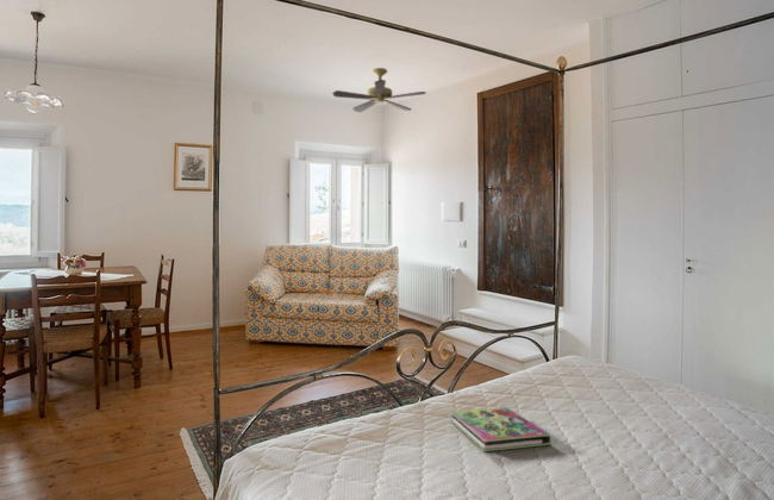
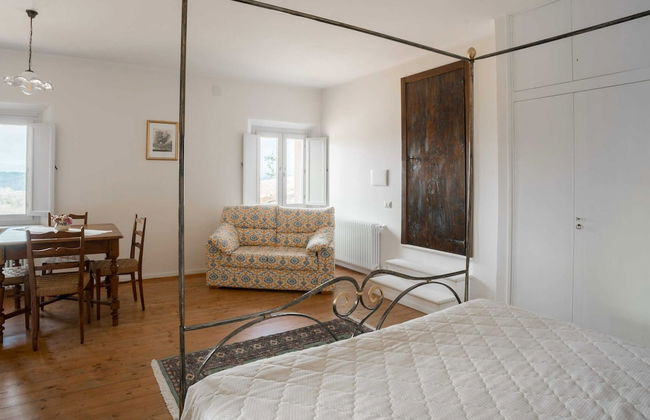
- ceiling fan (379, 85)
- book (497, 426)
